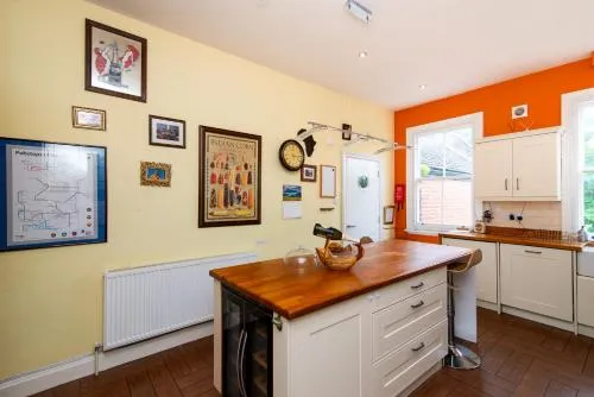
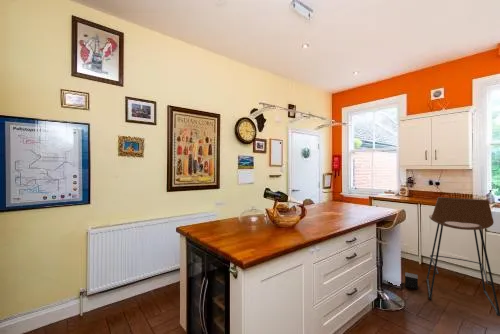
+ bar stool (435, 243)
